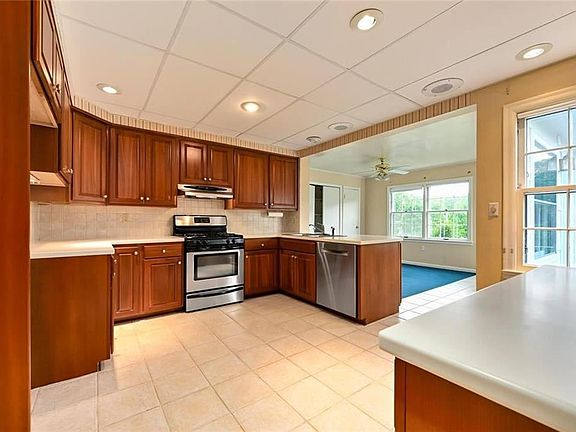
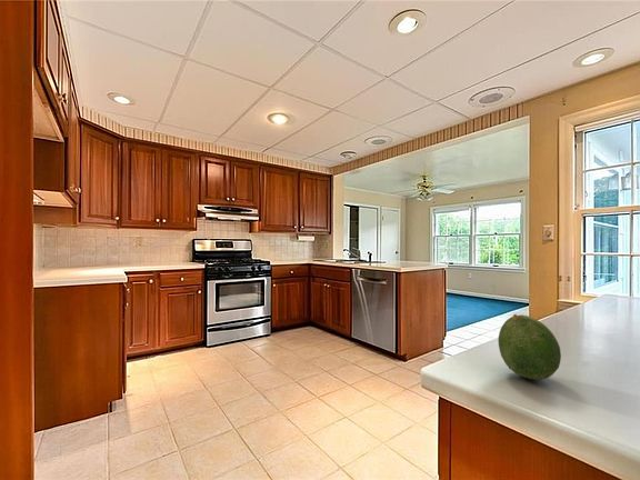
+ fruit (528, 344)
